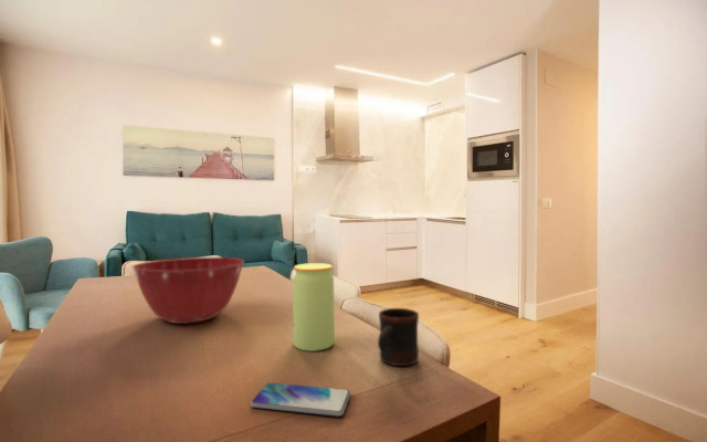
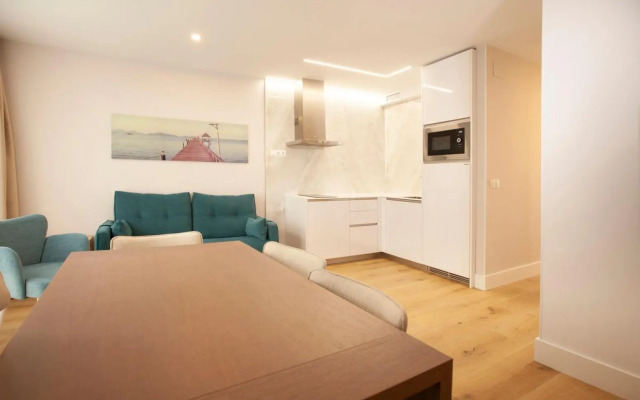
- smartphone (302, 398)
- jar (314, 304)
- mixing bowl (191, 288)
- mug (394, 338)
